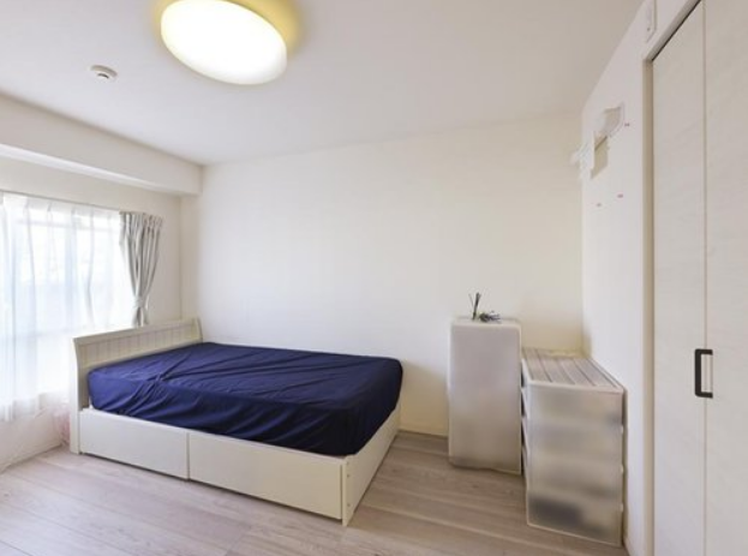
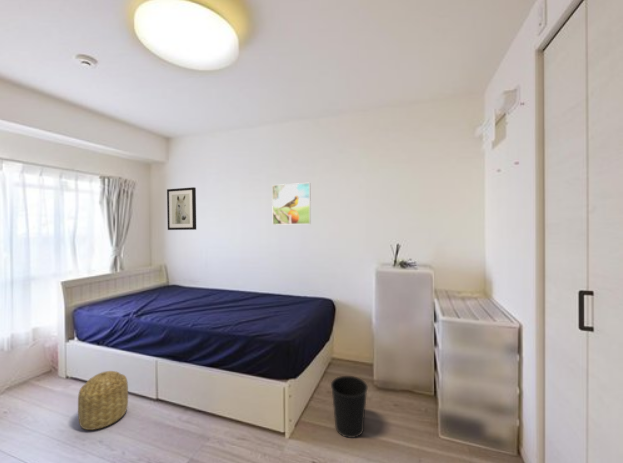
+ wall art (181, 209)
+ wastebasket (349, 406)
+ basket (104, 395)
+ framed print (291, 204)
